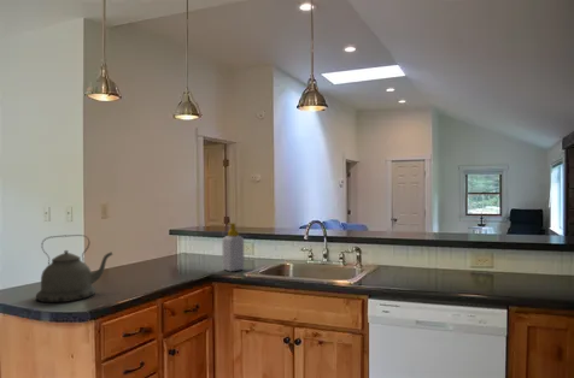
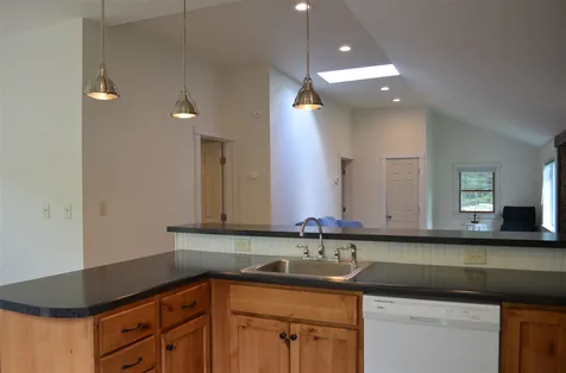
- kettle (70, 265)
- soap bottle (233, 246)
